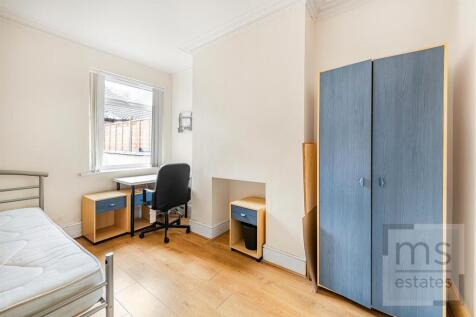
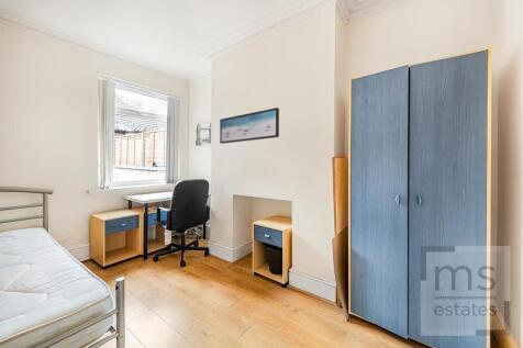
+ wall art (246, 127)
